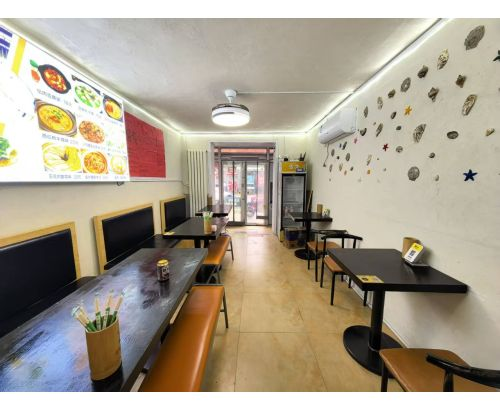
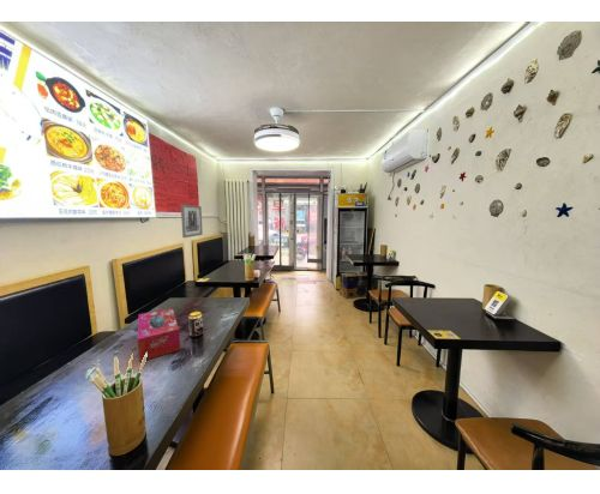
+ tissue box (157, 331)
+ wall art (192, 221)
